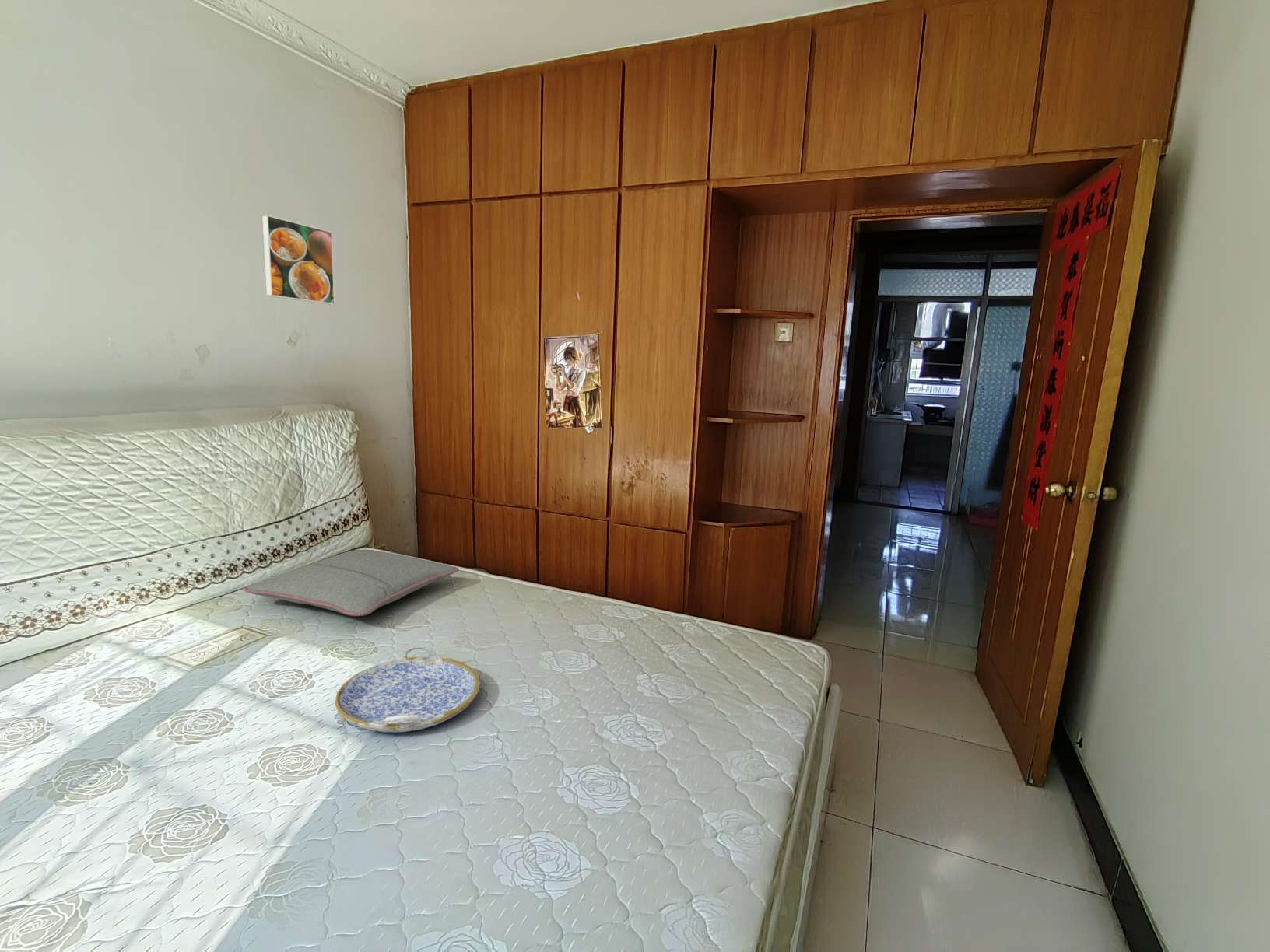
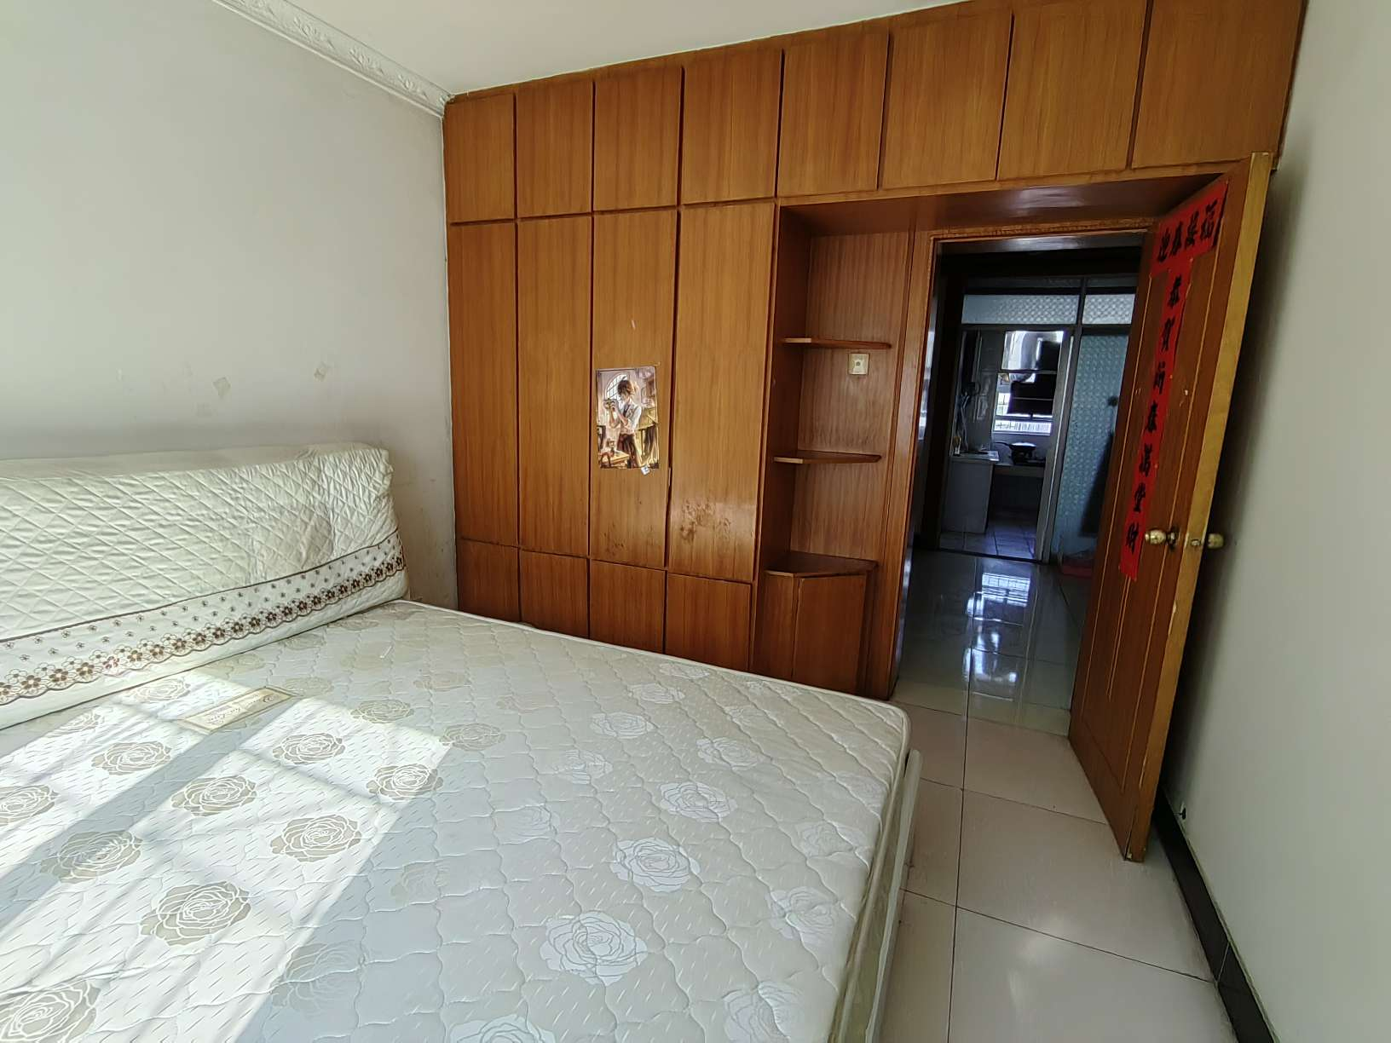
- pillow (358, 578)
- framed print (300, 262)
- serving tray (410, 690)
